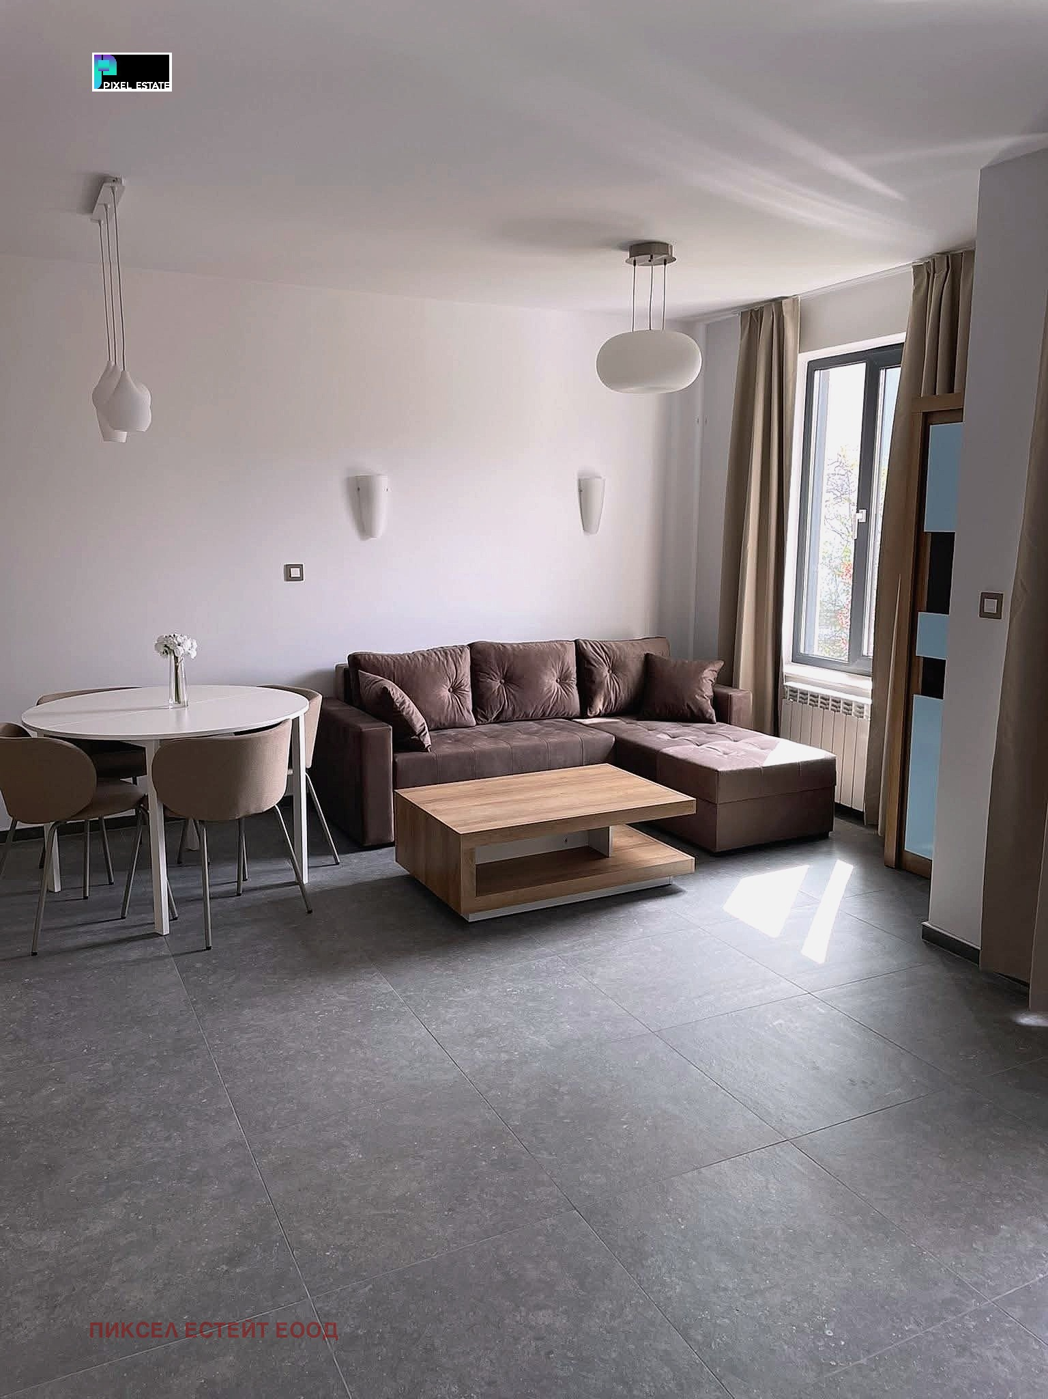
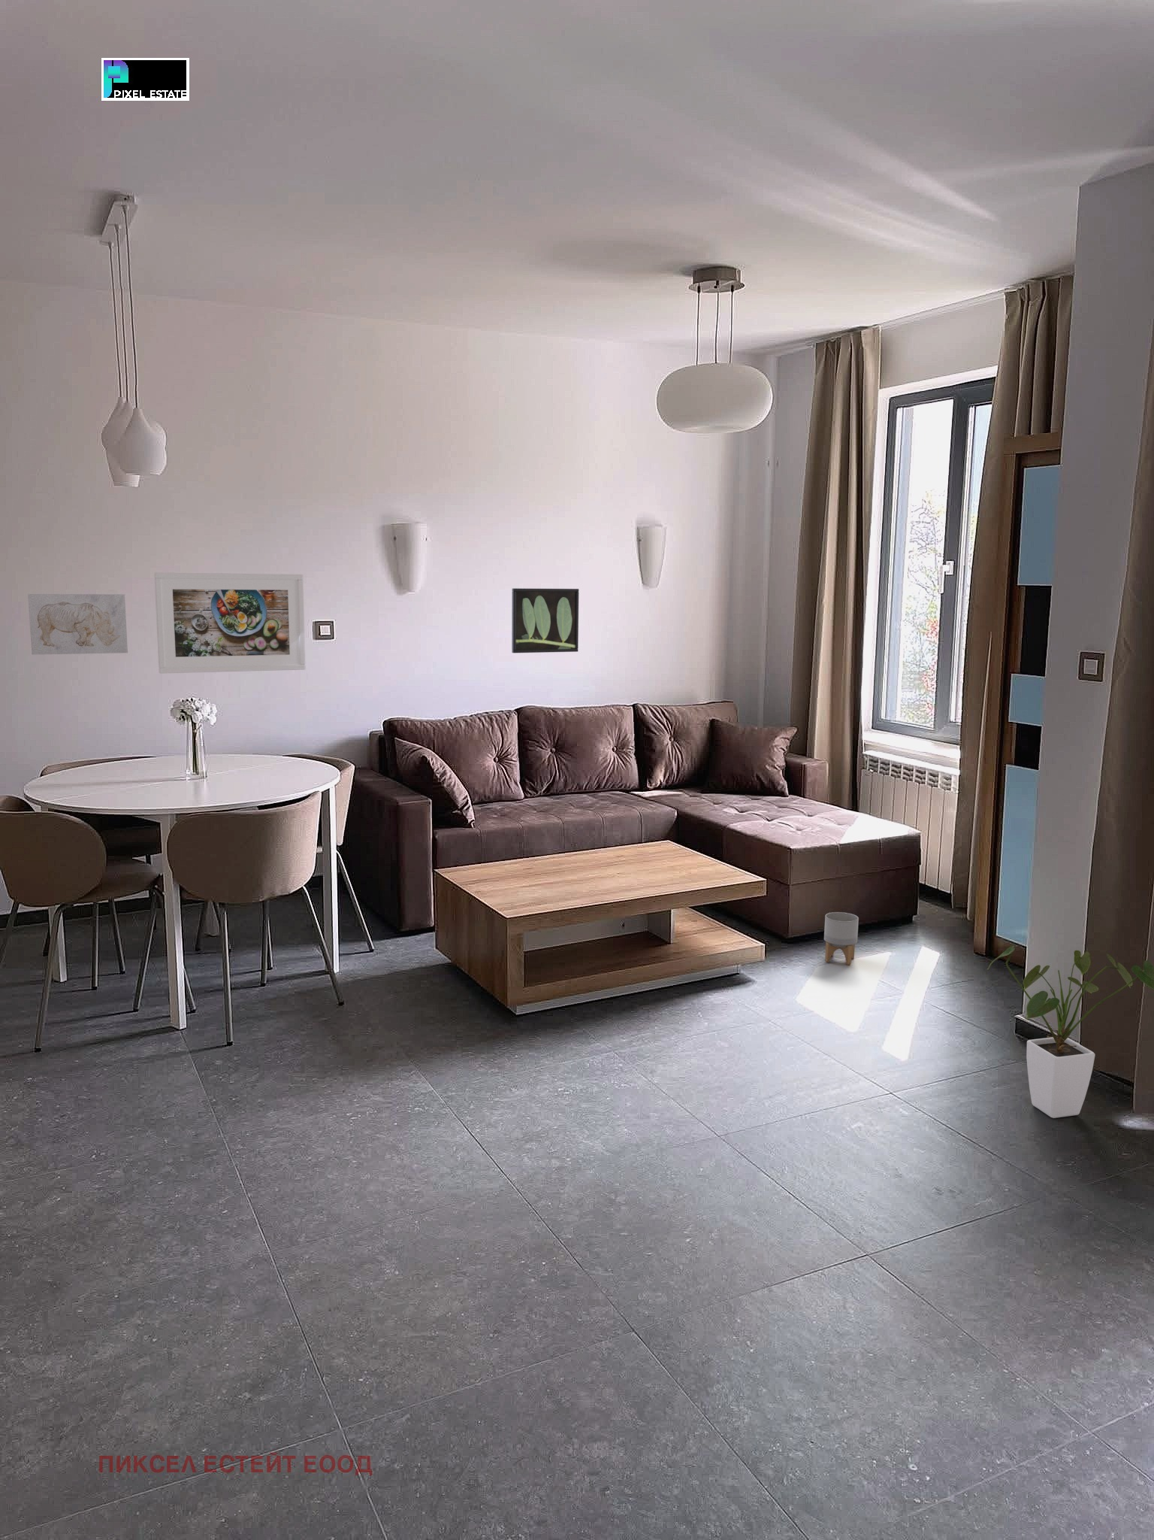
+ wall art (78, 623)
+ planter (841, 937)
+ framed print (233, 622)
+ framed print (545, 621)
+ house plant (1070, 1032)
